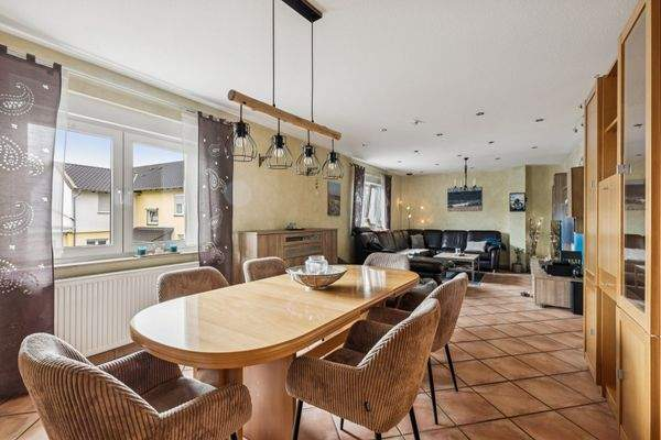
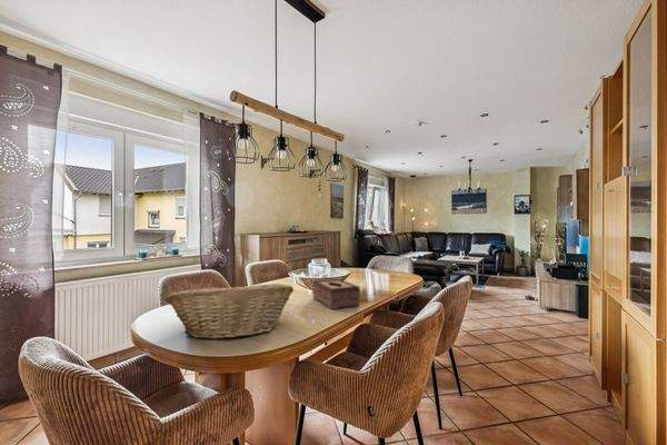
+ tissue box (335, 293)
+ fruit basket (232, 304)
